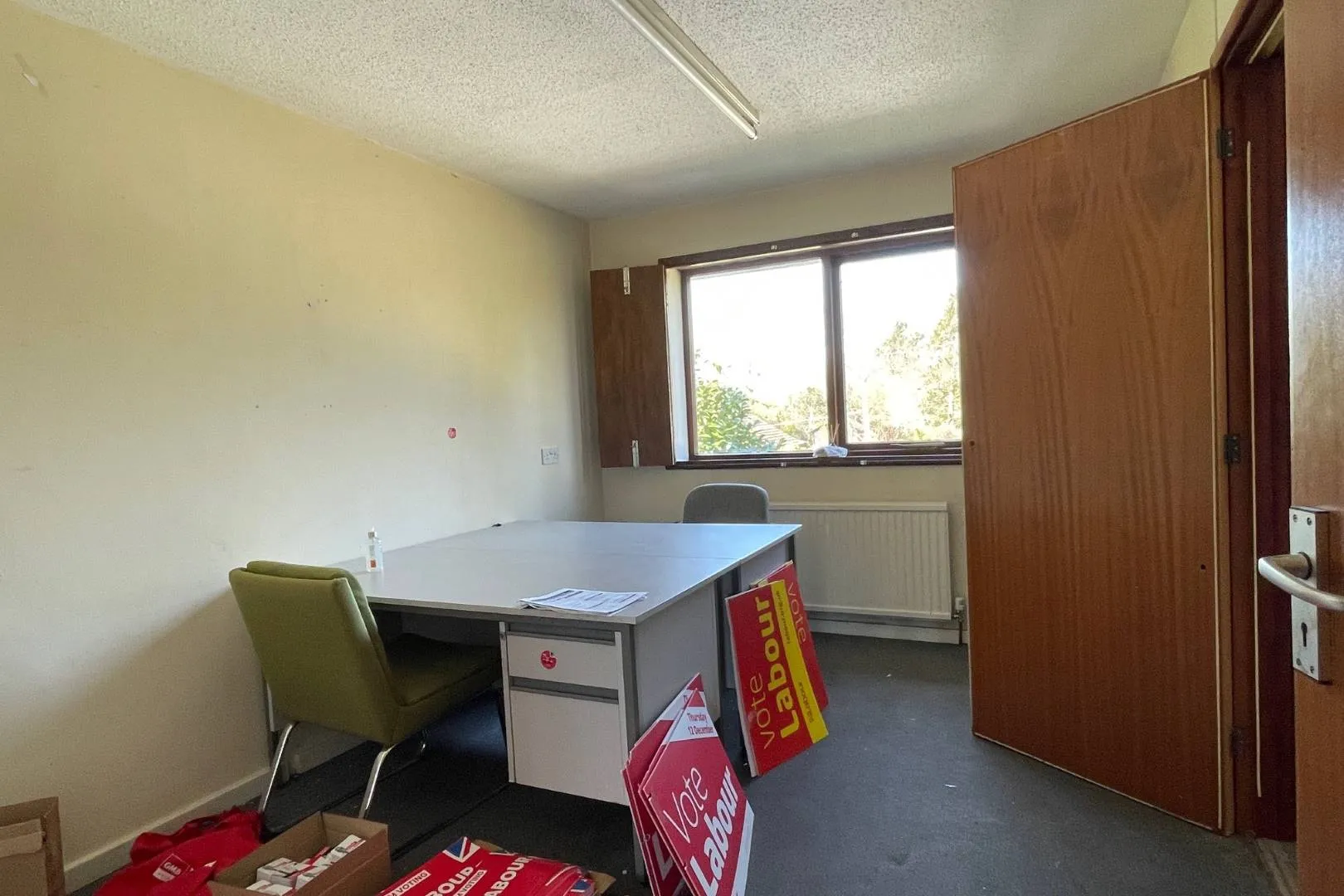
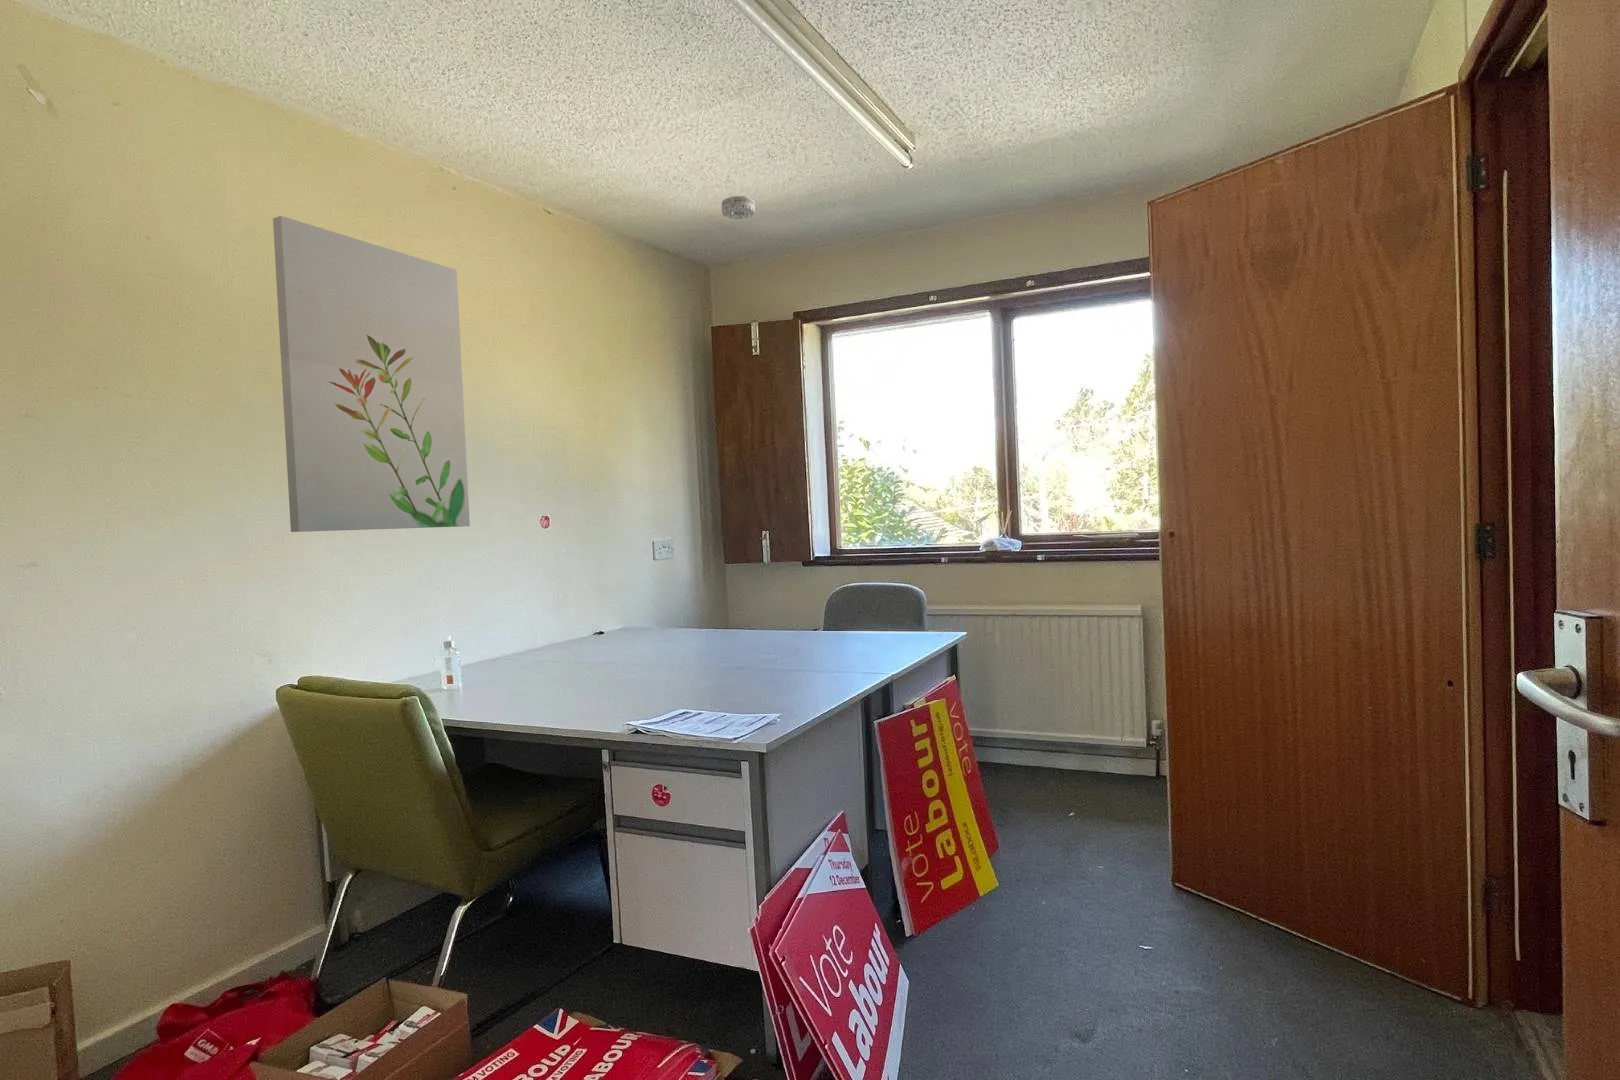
+ wall art (381, 388)
+ smoke detector (738, 207)
